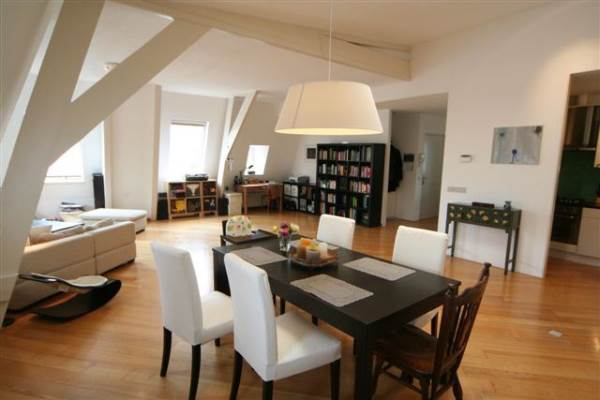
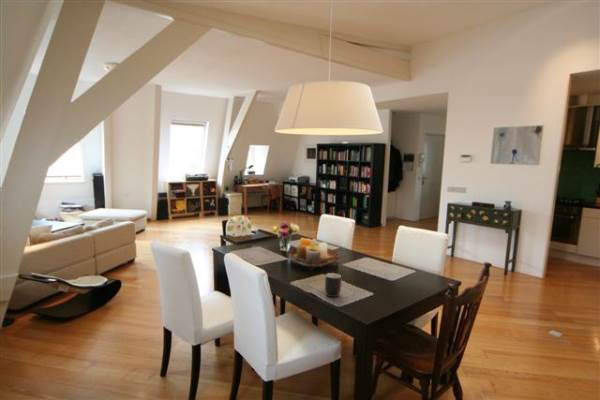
+ mug (334, 284)
